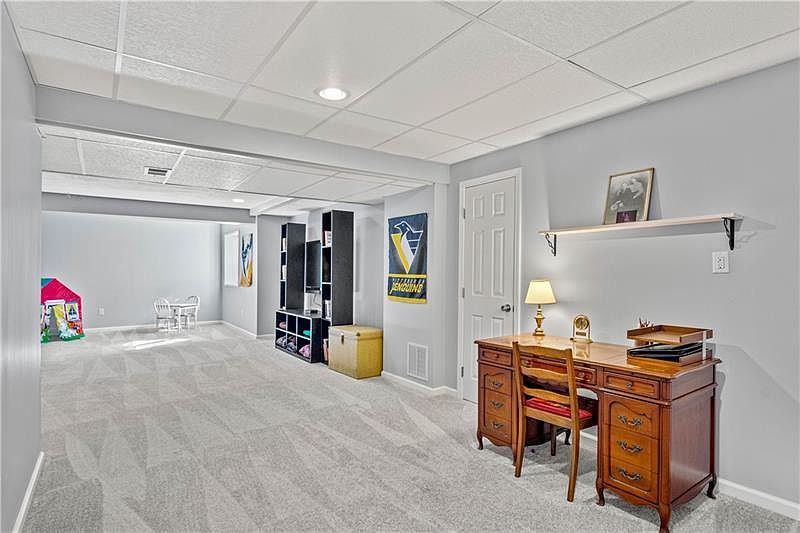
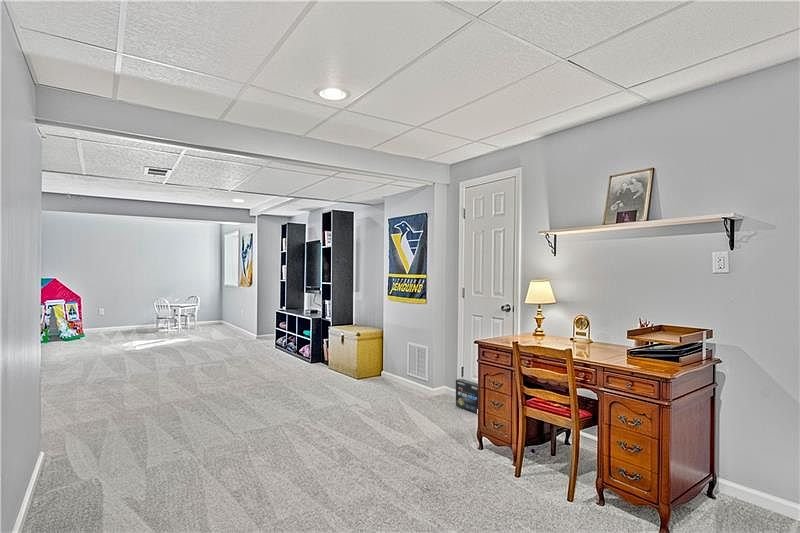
+ box (470, 396)
